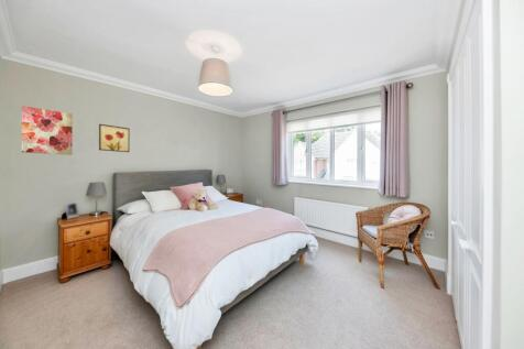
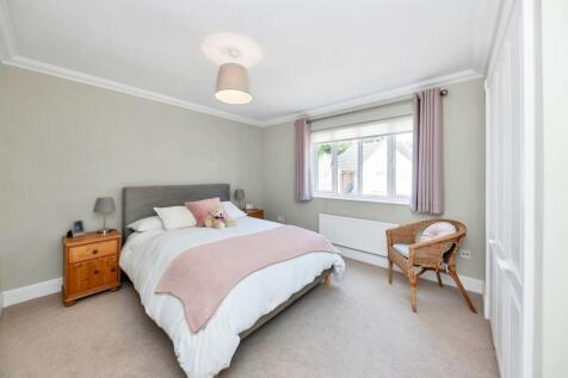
- wall art (114, 139)
- wall art (48, 131)
